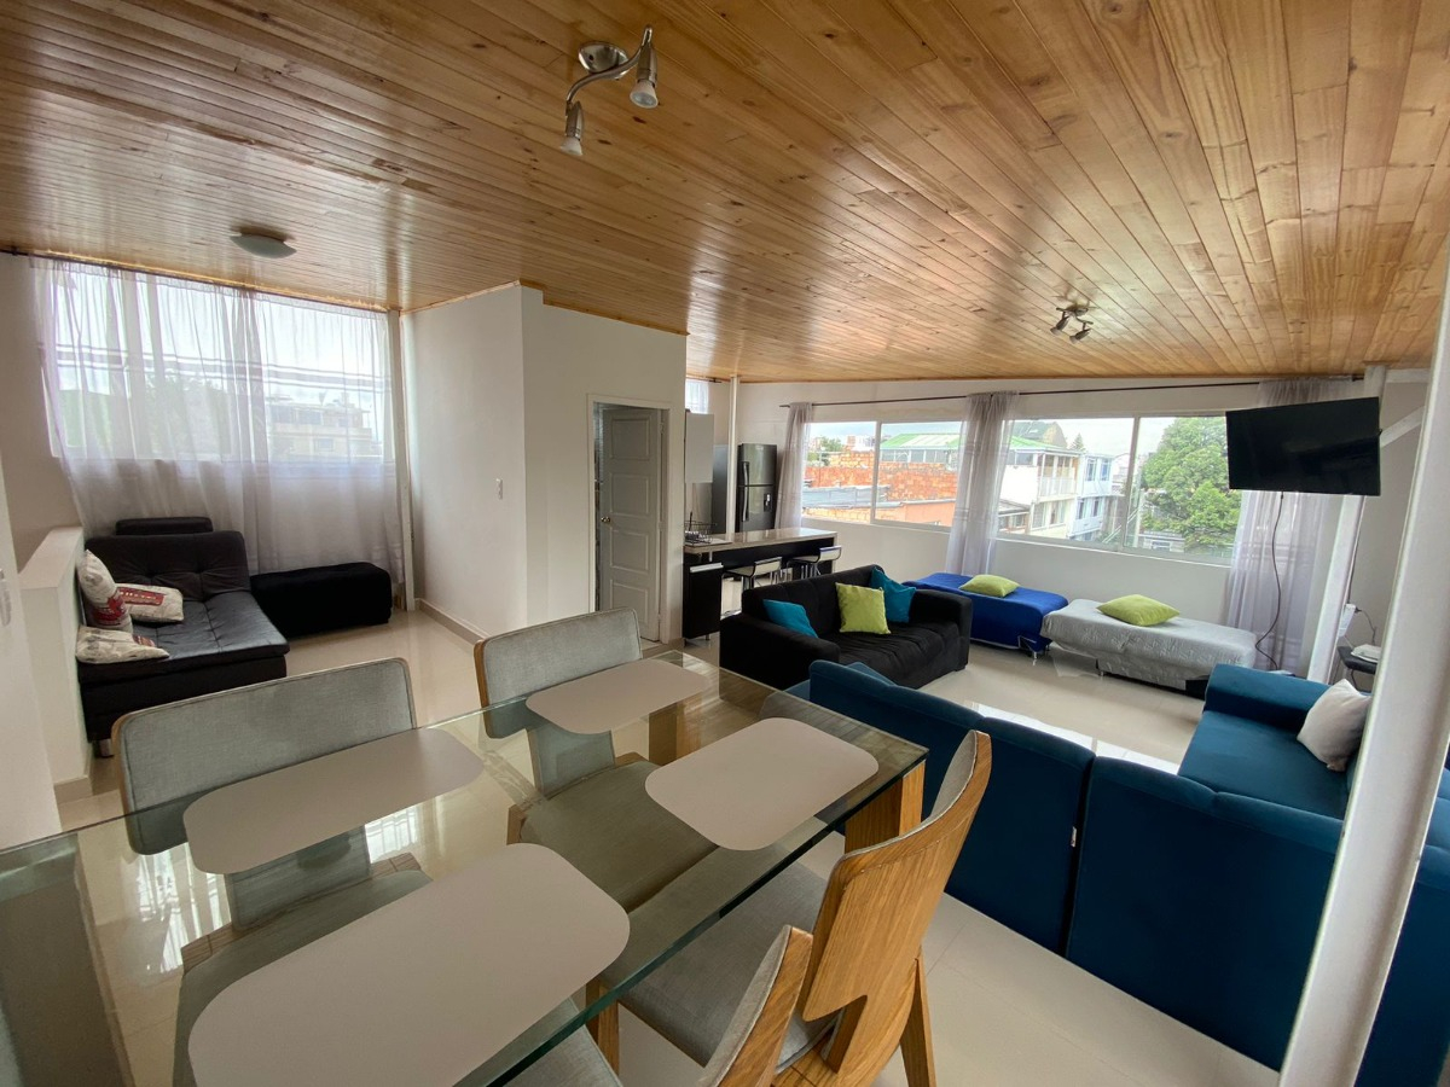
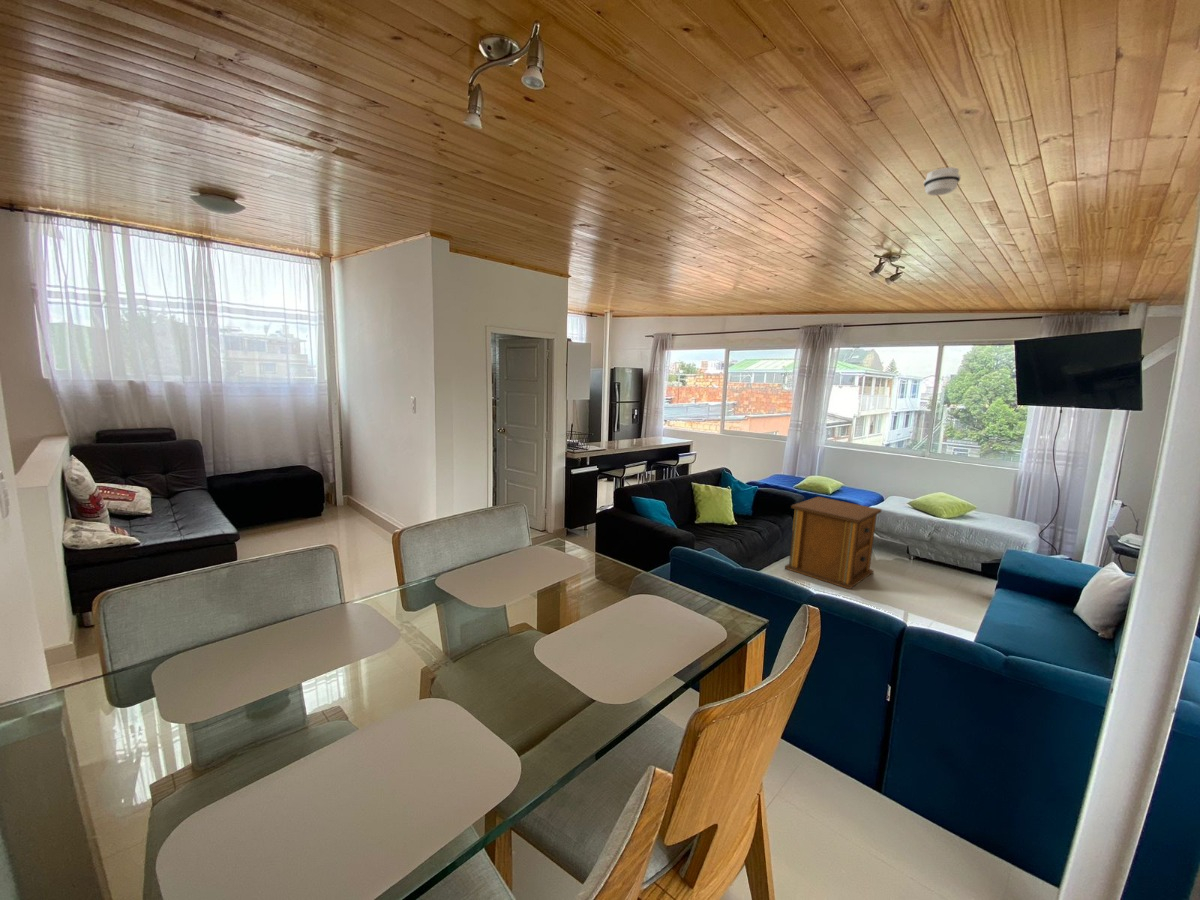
+ smoke detector (941, 182)
+ side table (832, 539)
